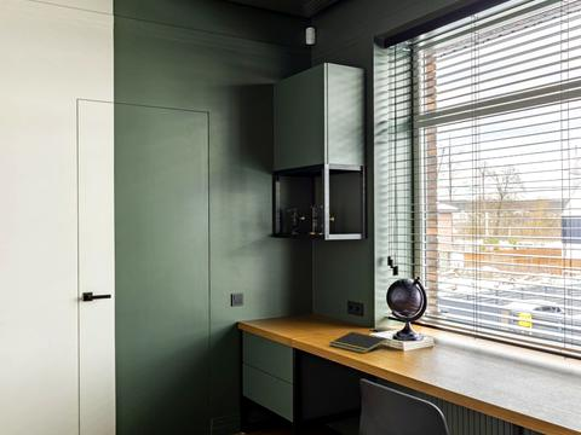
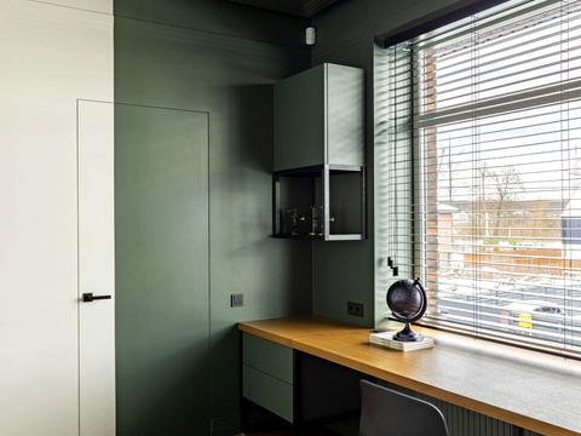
- notepad (357, 342)
